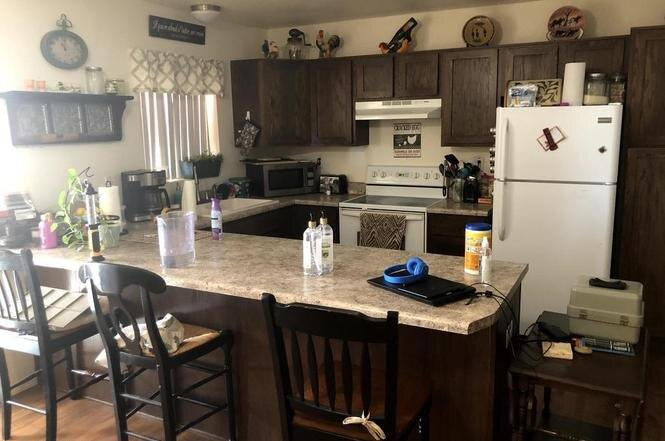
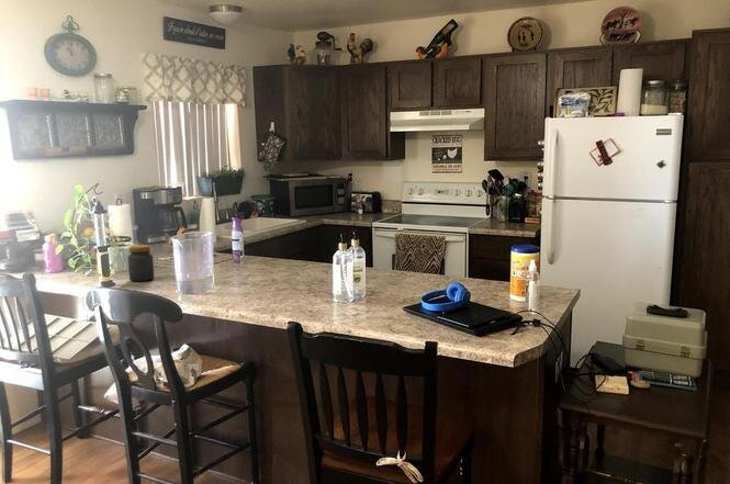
+ jar (141, 262)
